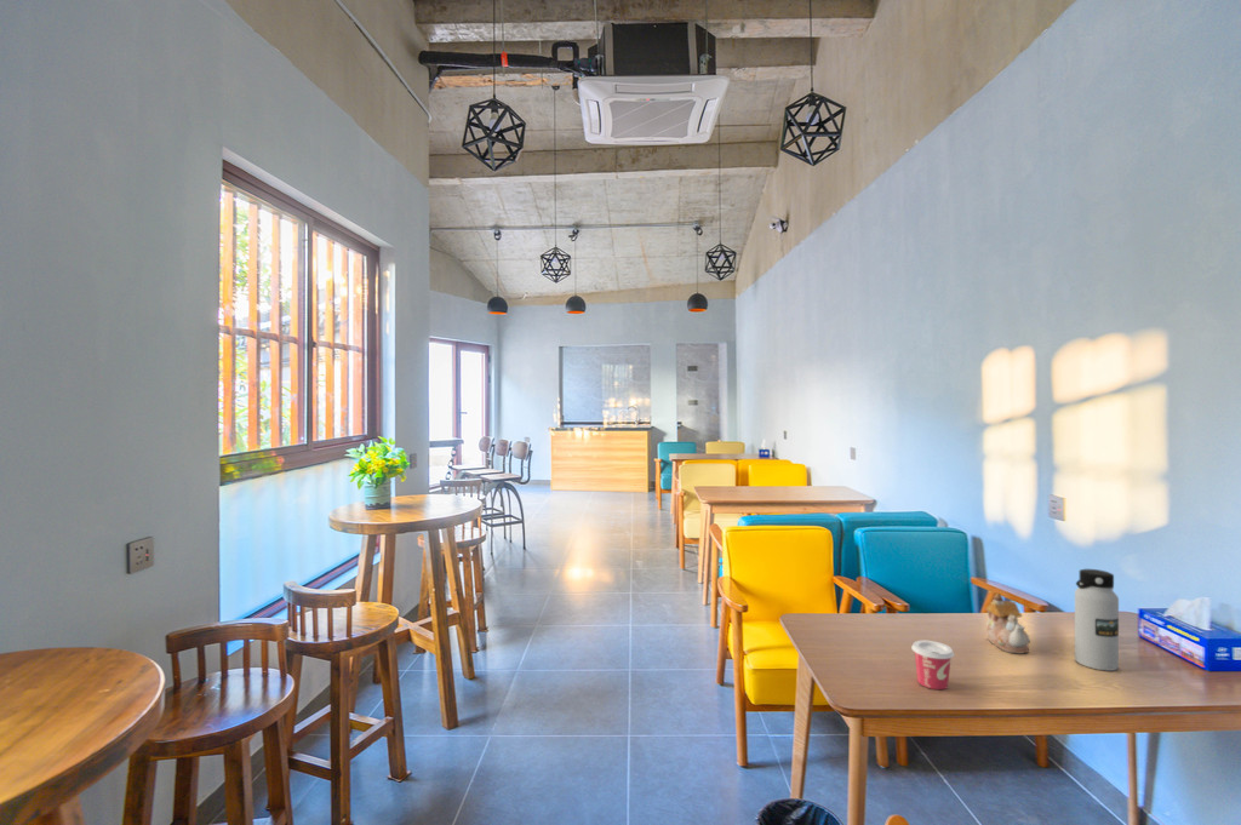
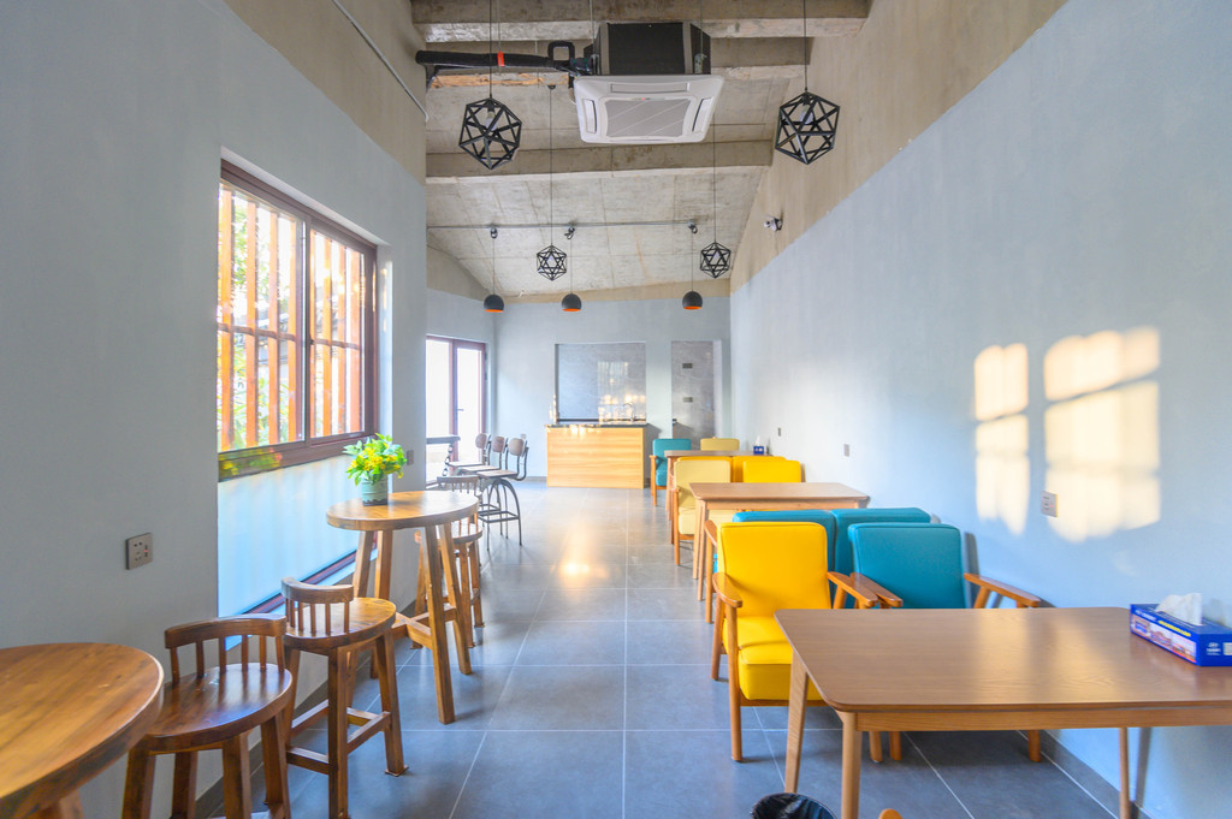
- teapot (1007, 619)
- cup (932, 665)
- water bottle (1096, 617)
